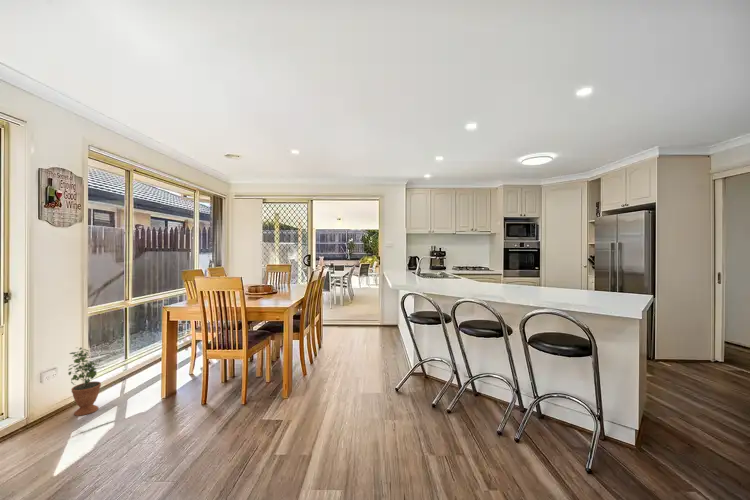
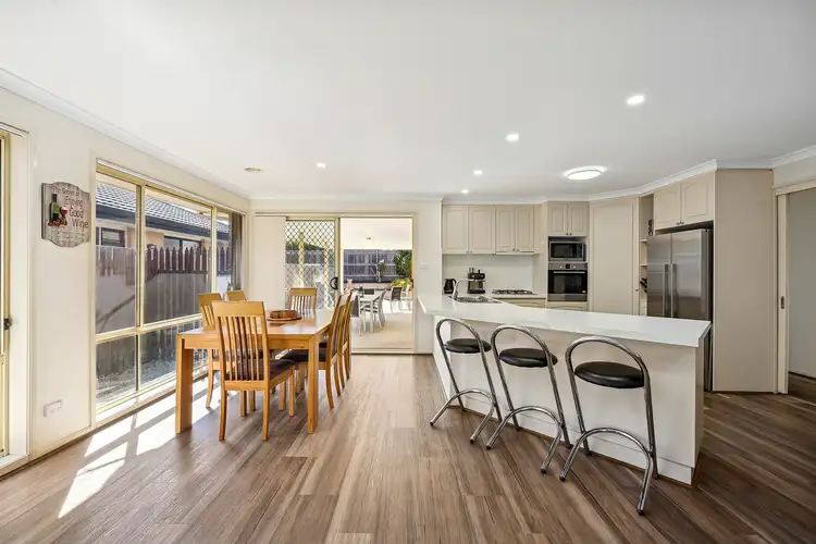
- potted plant (81, 379)
